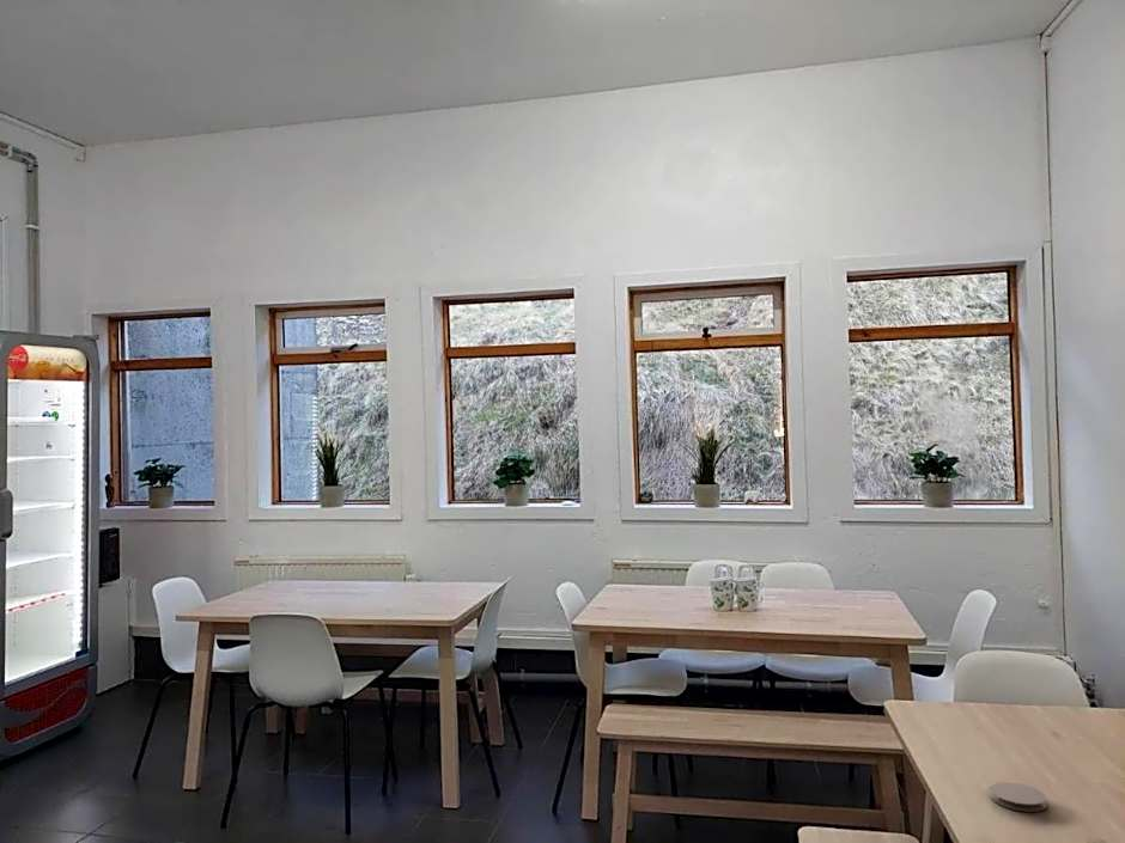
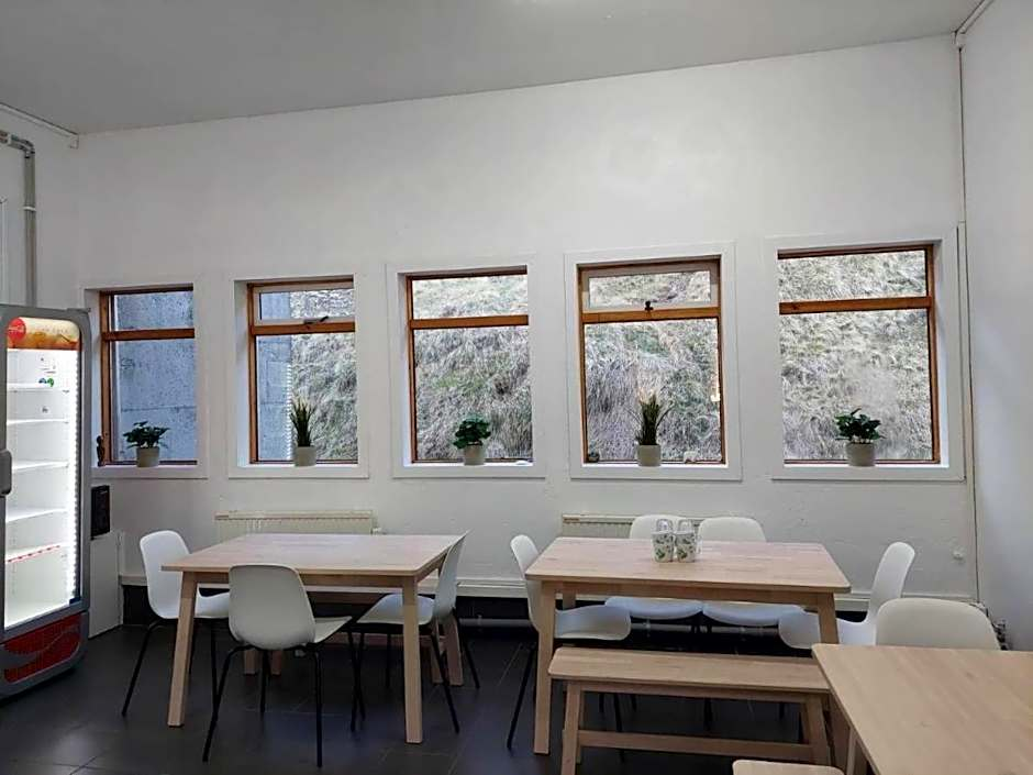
- coaster (1017, 795)
